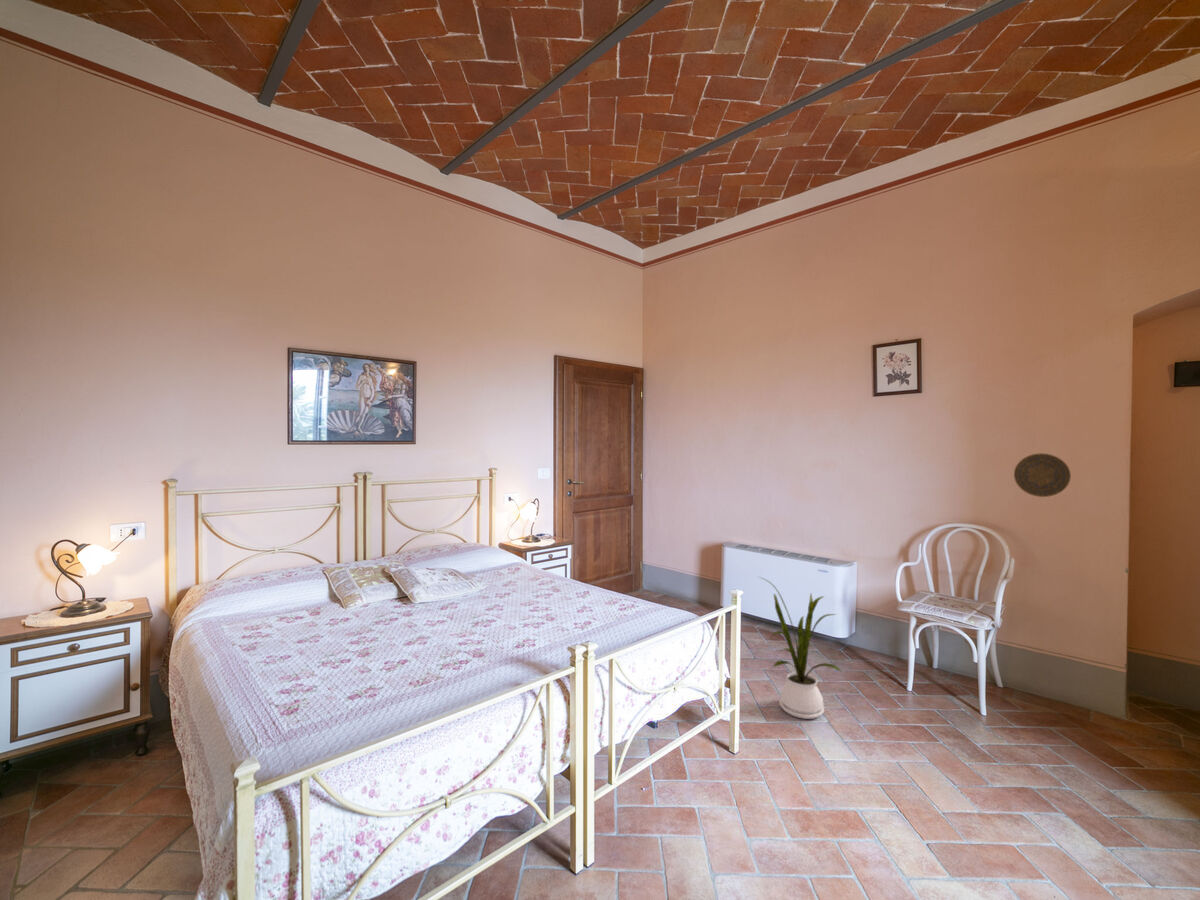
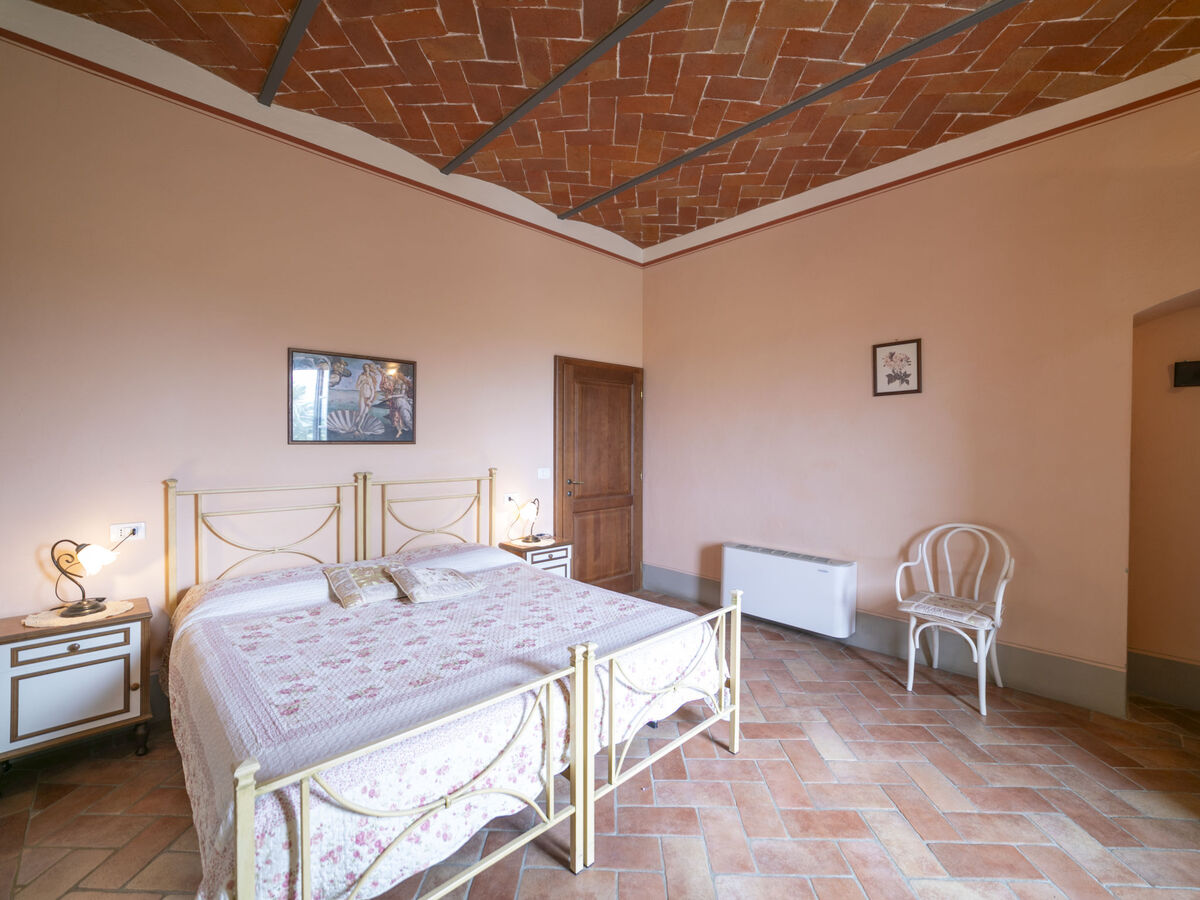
- decorative plate (1041, 475)
- house plant (797, 645)
